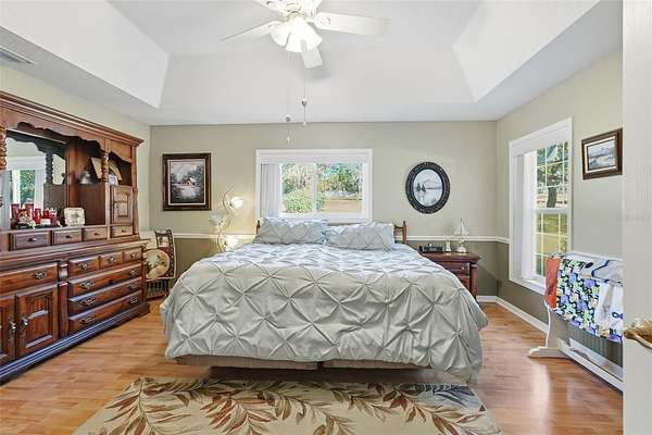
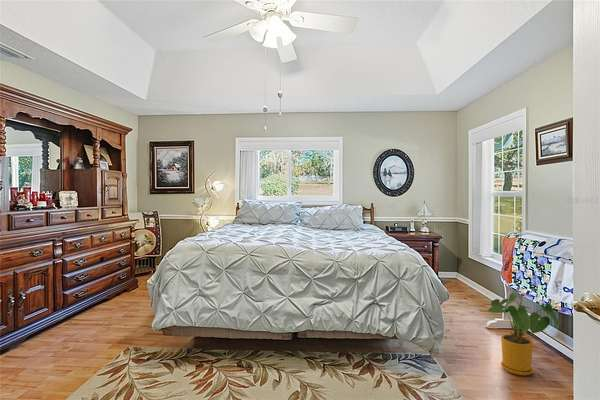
+ house plant (520, 332)
